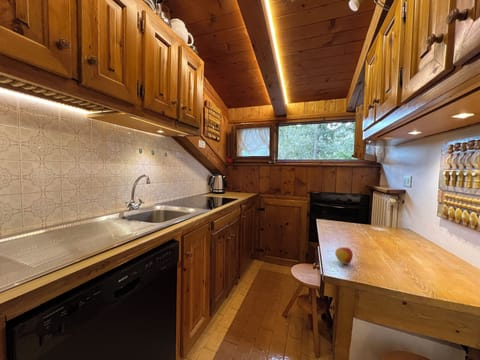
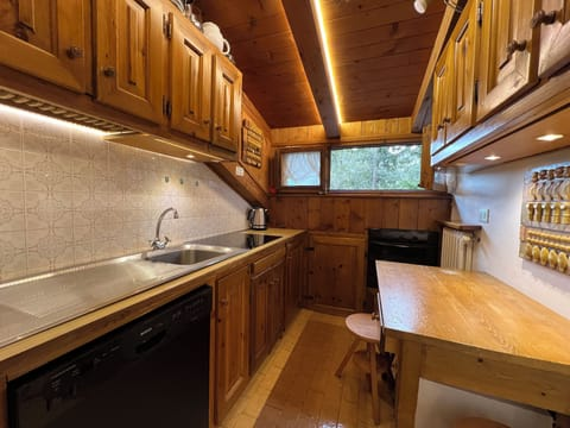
- apple (343, 255)
